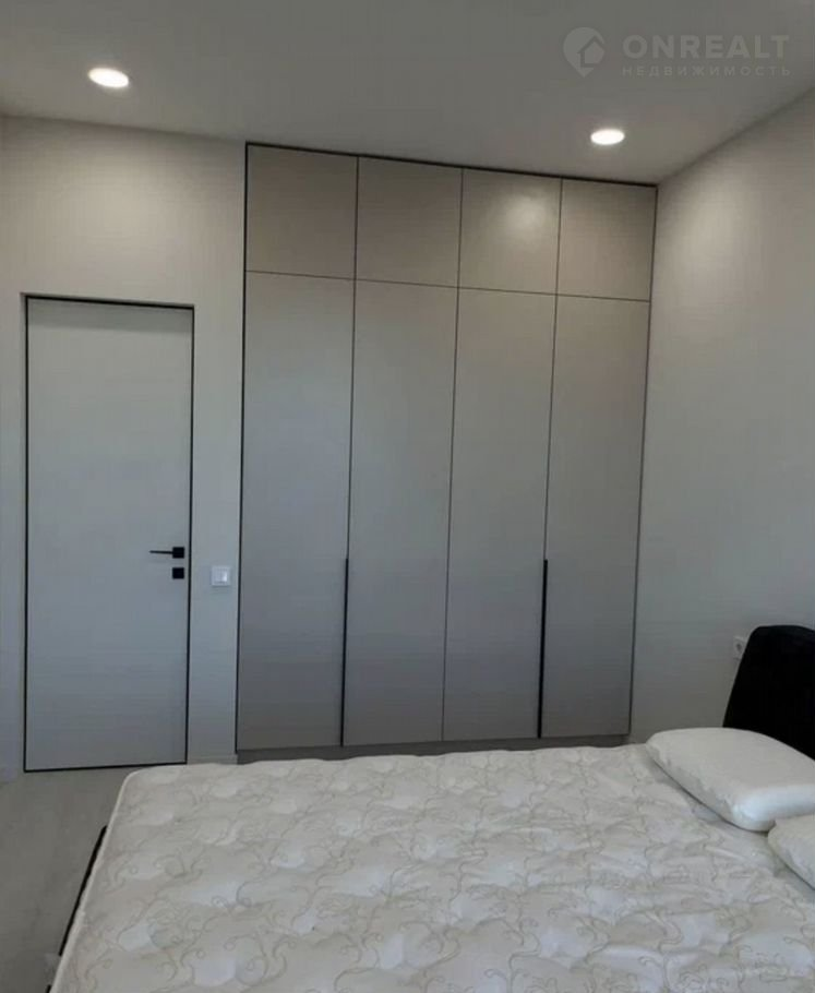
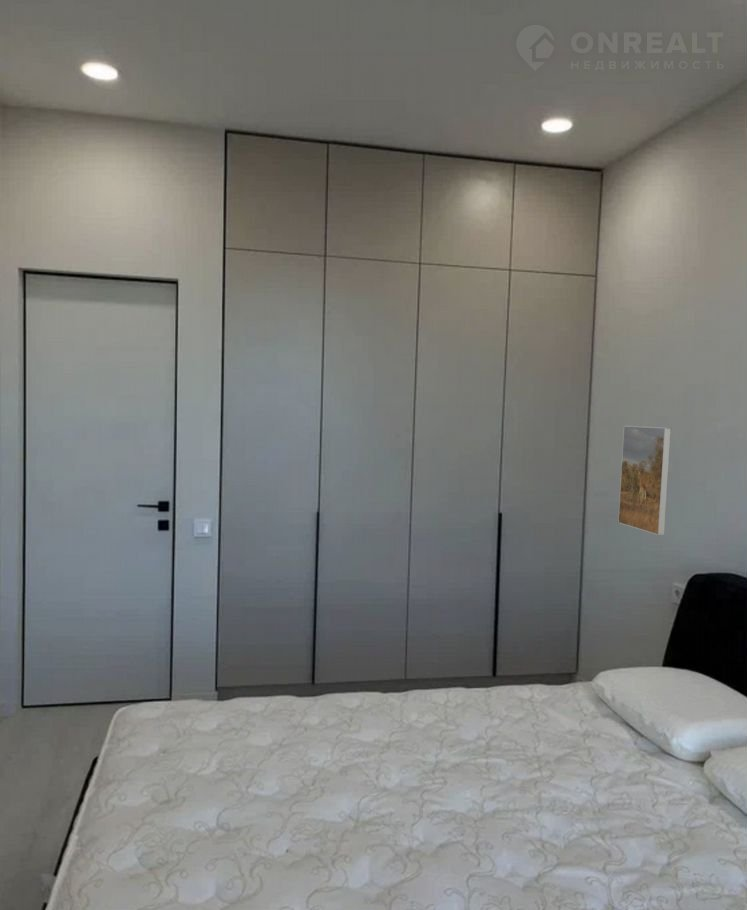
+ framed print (643, 478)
